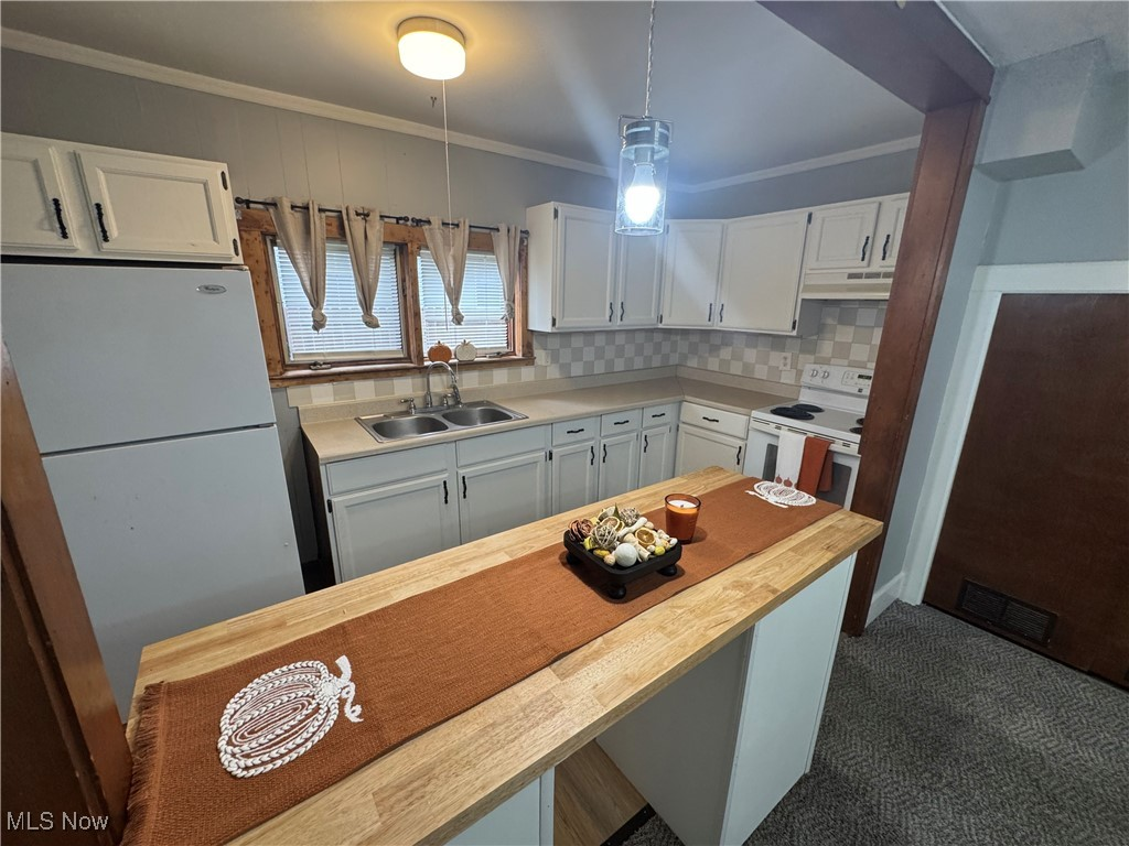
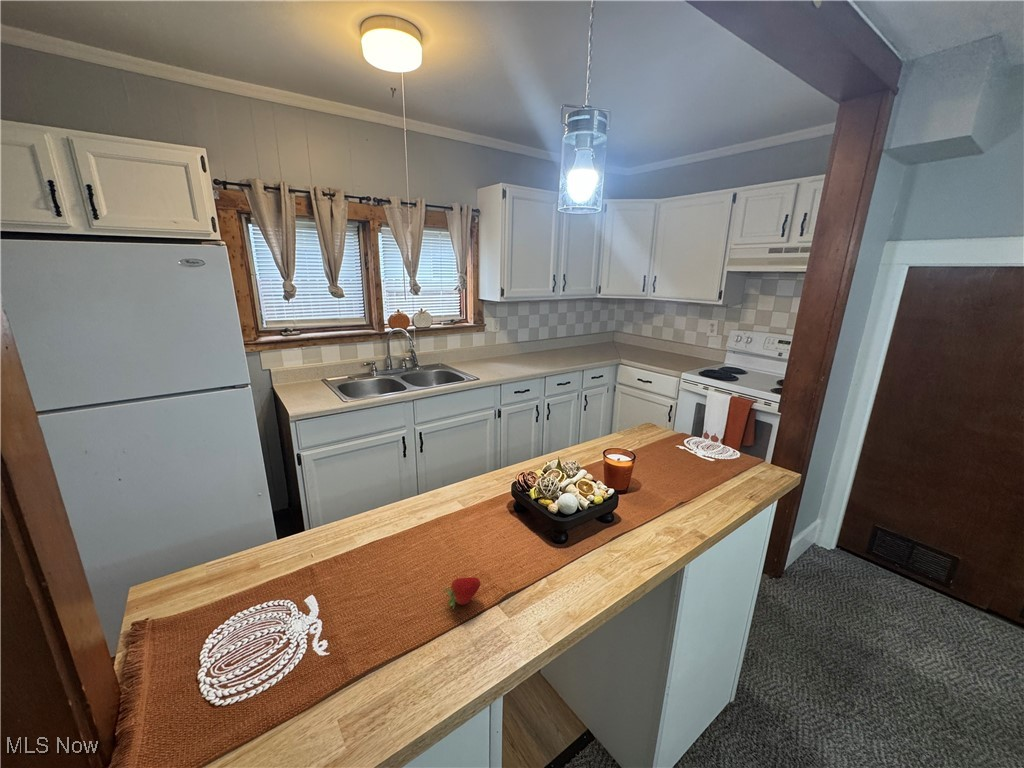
+ fruit (463, 590)
